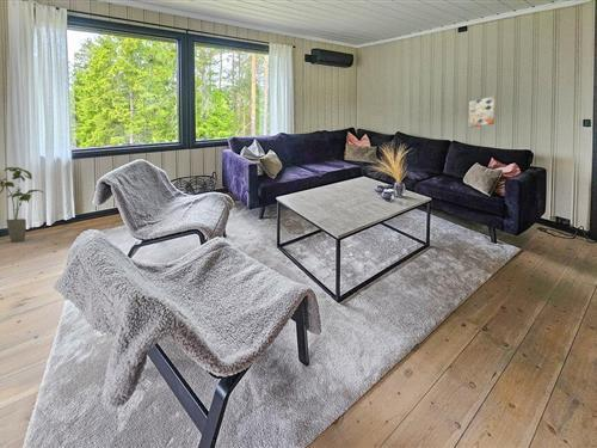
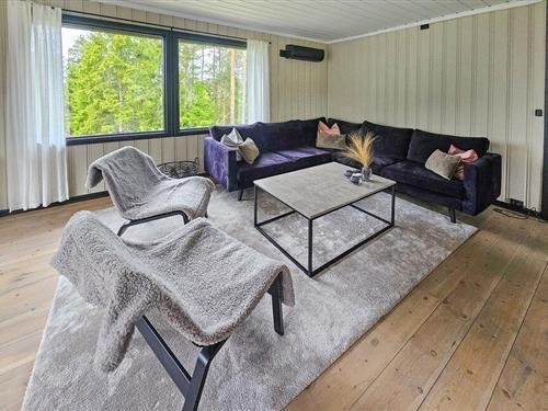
- house plant (20, 204)
- wall art (481, 112)
